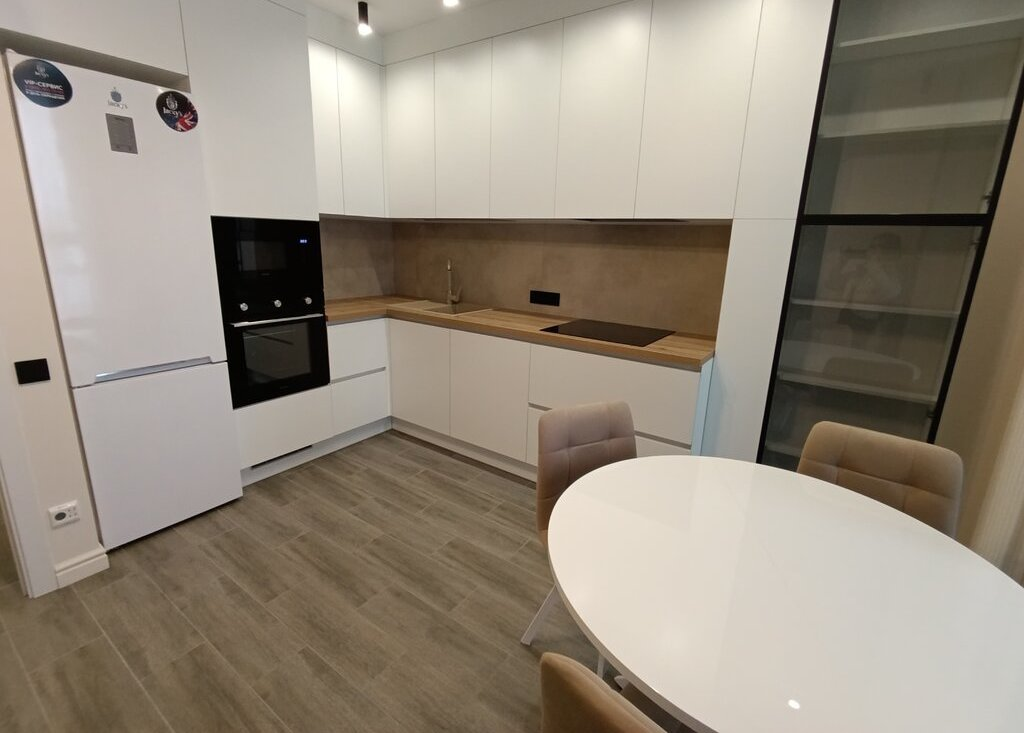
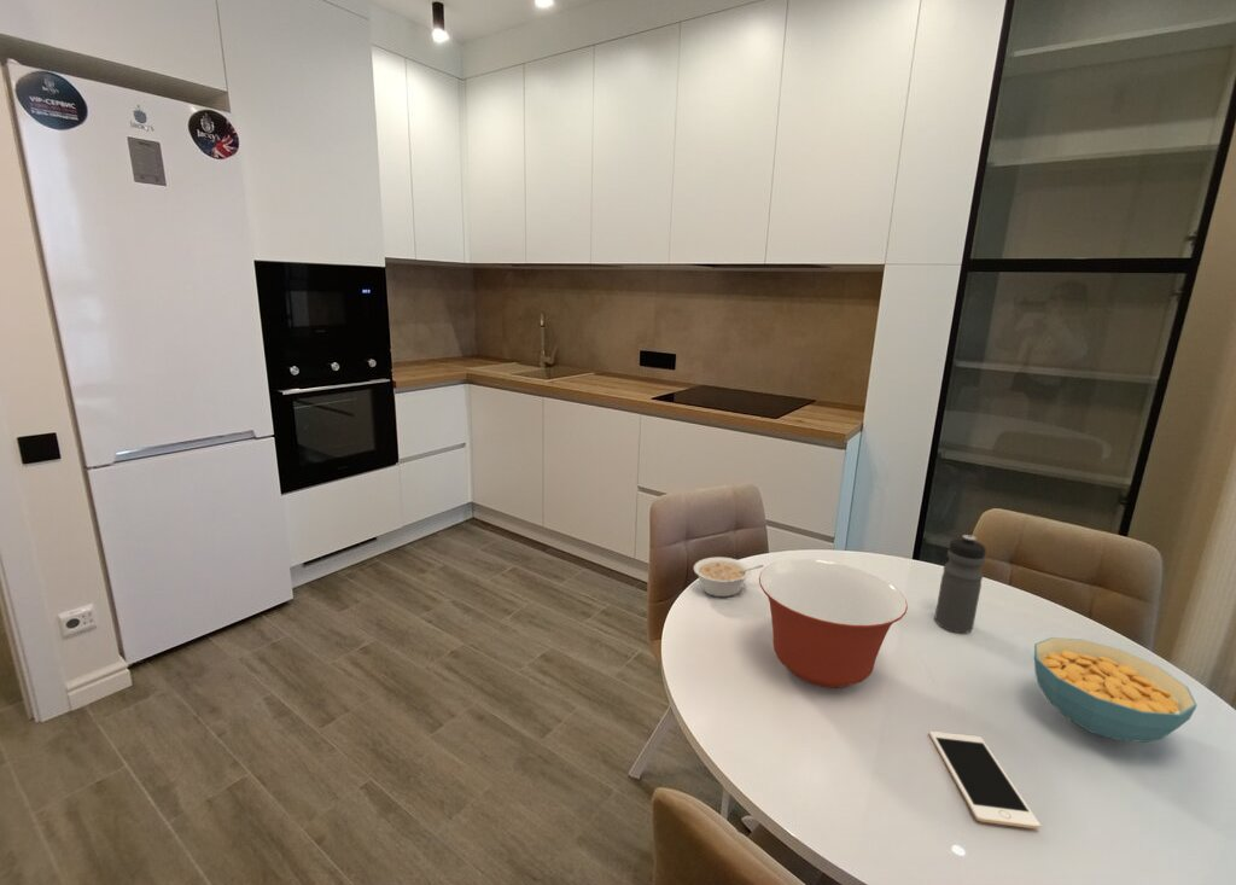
+ legume (723, 575)
+ mixing bowl (824, 628)
+ cell phone (979, 775)
+ water bottle (961, 581)
+ cereal bowl (1102, 698)
